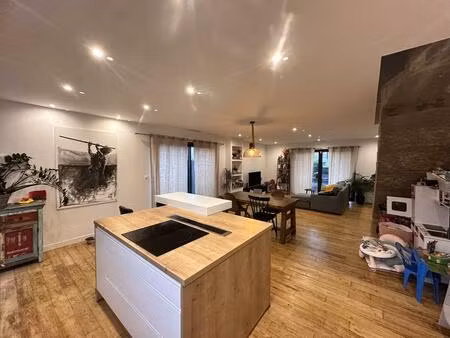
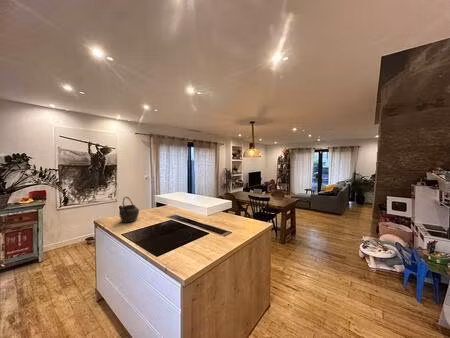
+ kettle (127, 209)
